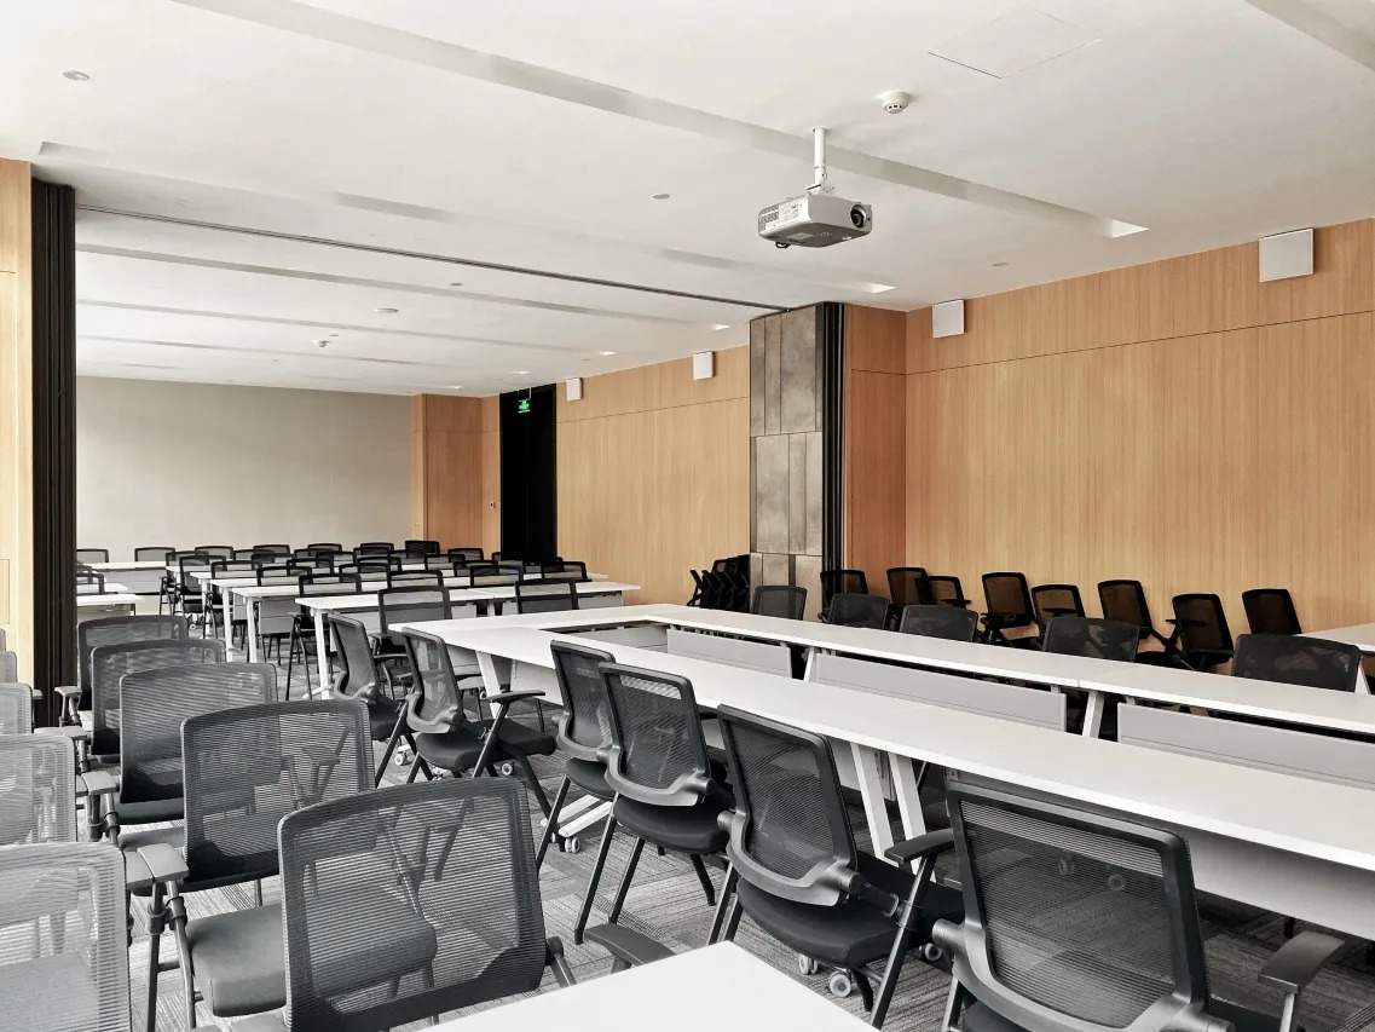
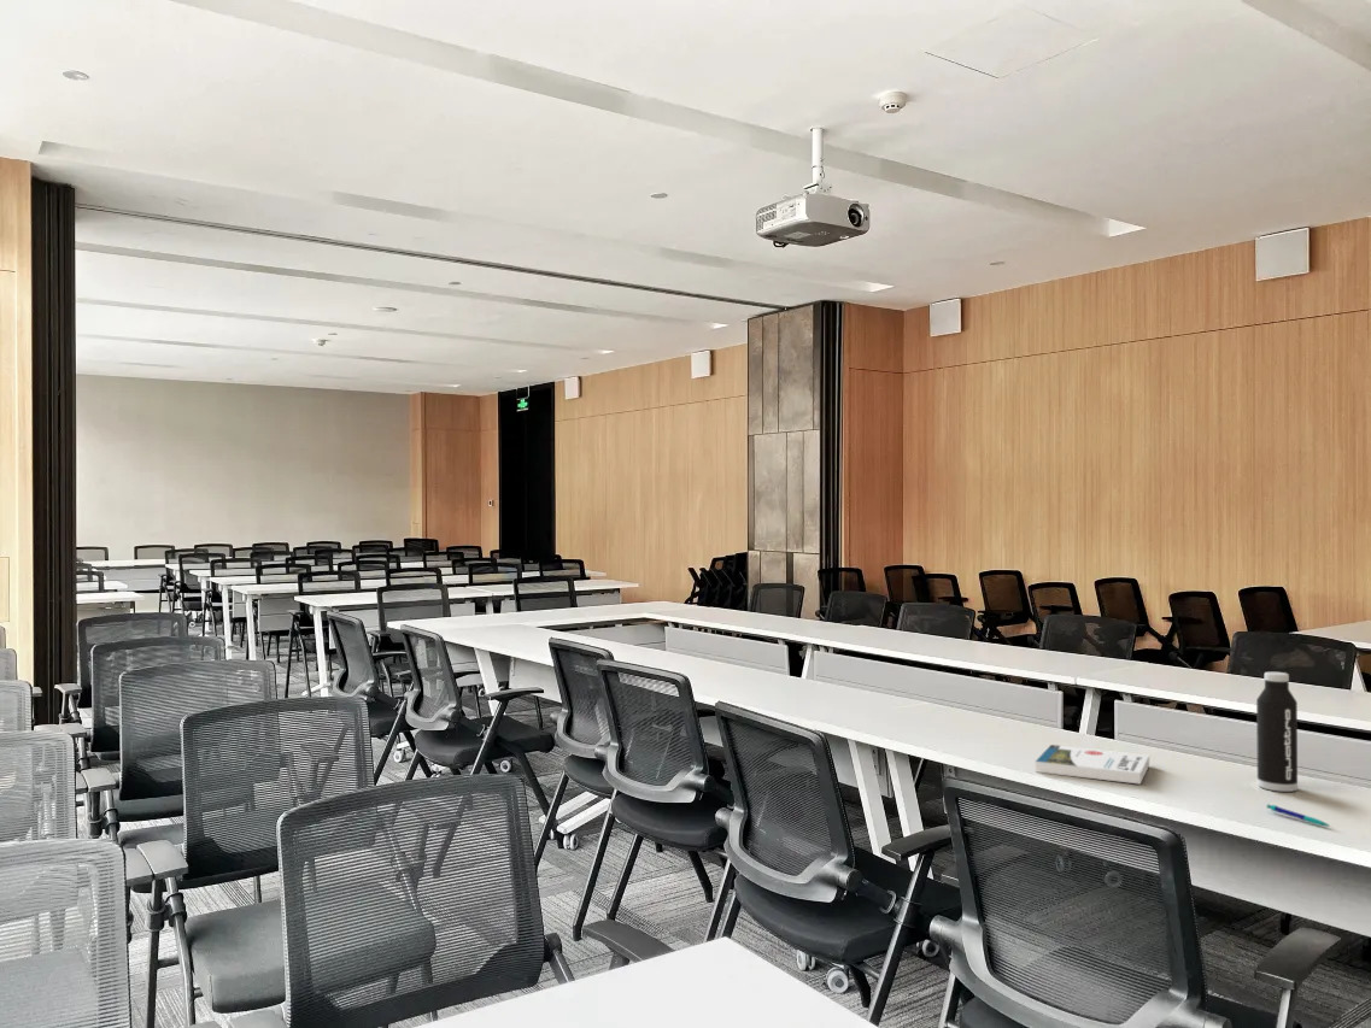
+ water bottle (1277, 729)
+ pen (1297, 815)
+ book (1092, 763)
